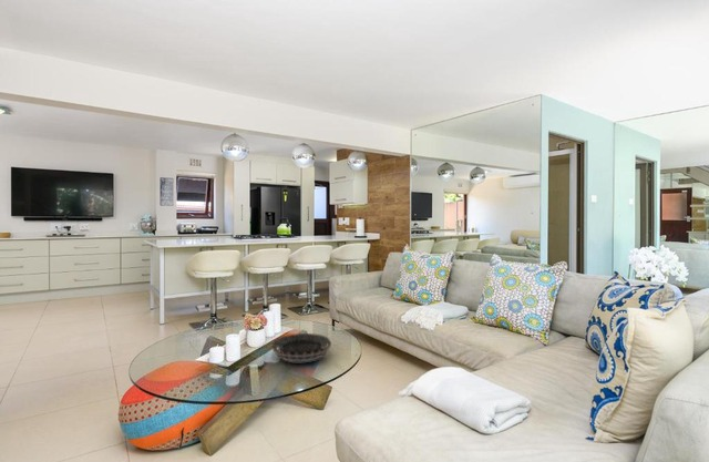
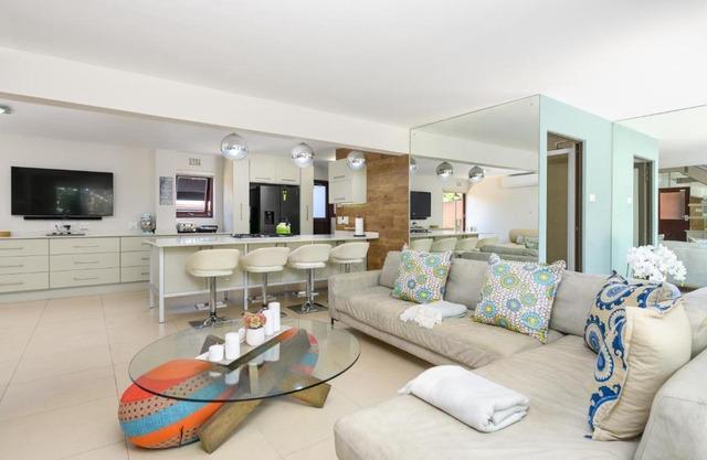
- decorative bowl (301, 350)
